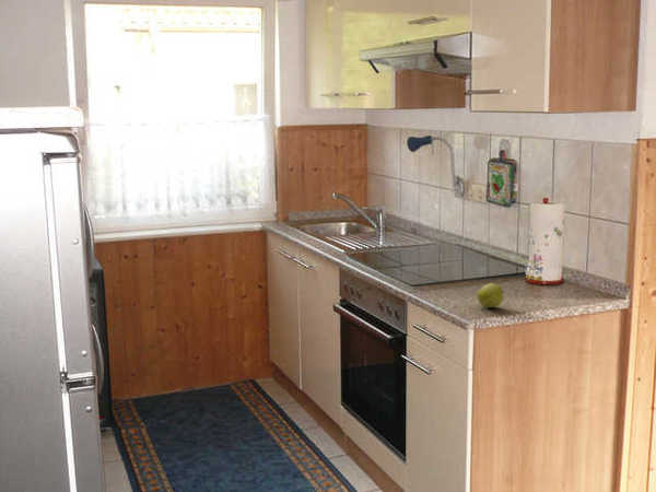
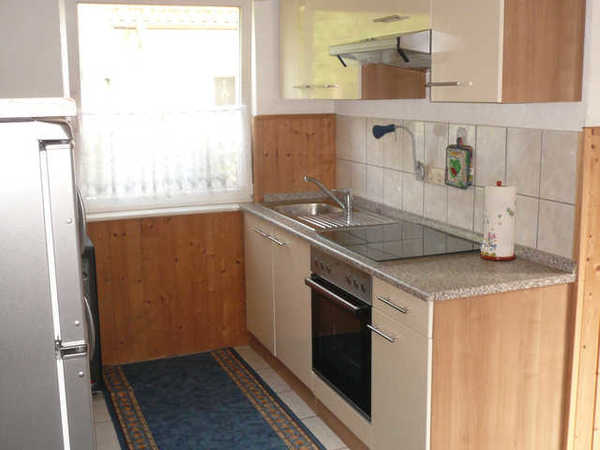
- apple (490, 295)
